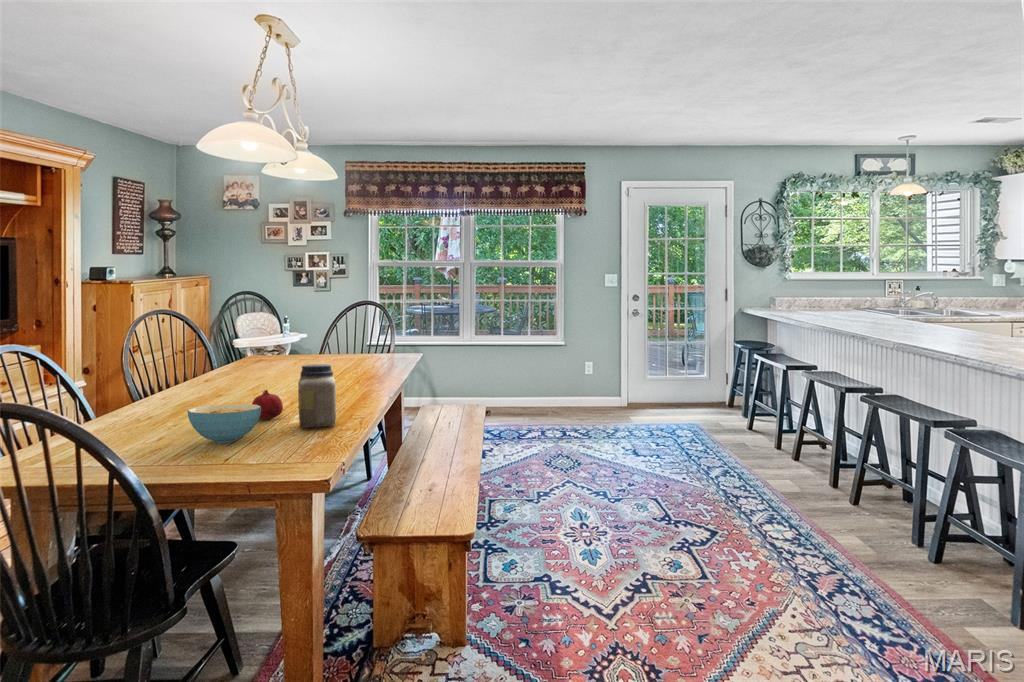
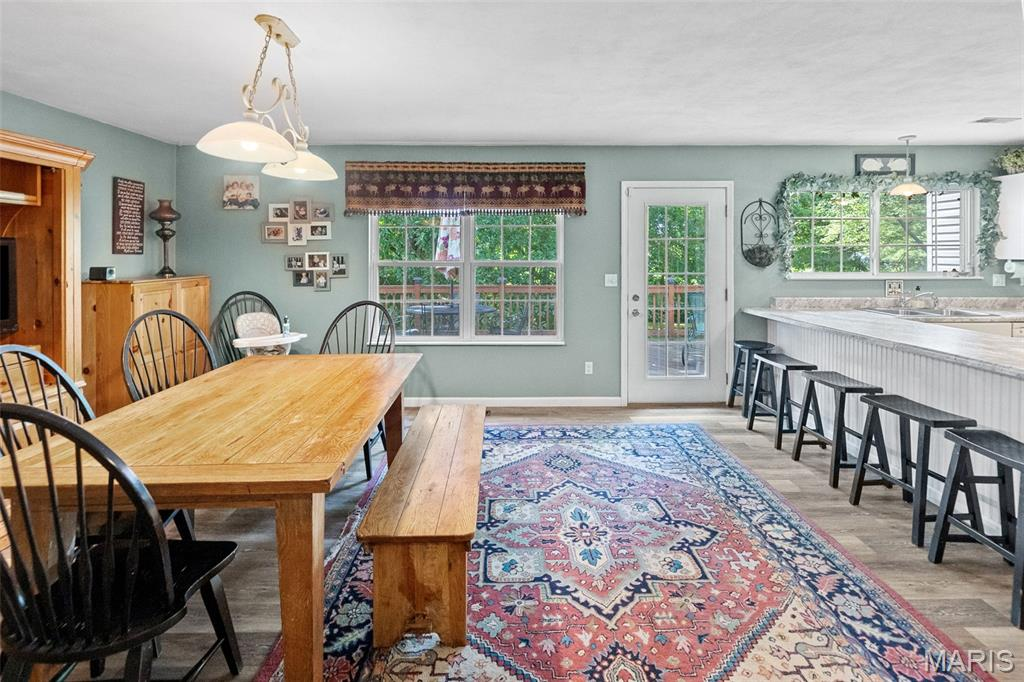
- jar (317, 395)
- cereal bowl (225, 424)
- fruit (267, 404)
